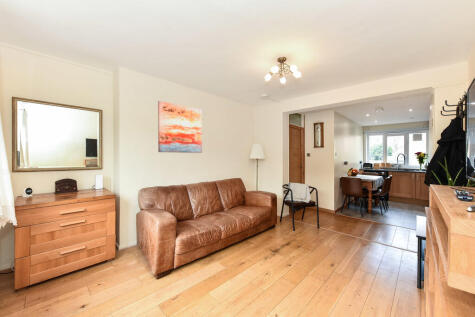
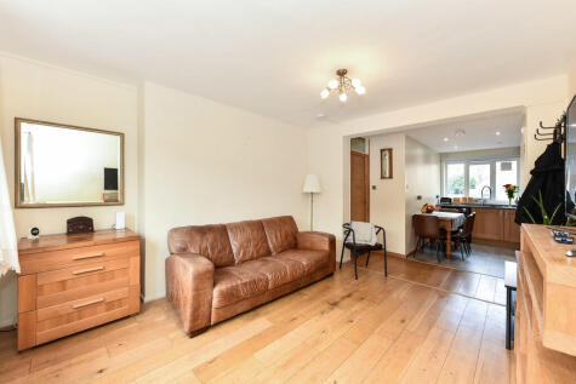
- wall art (181, 129)
